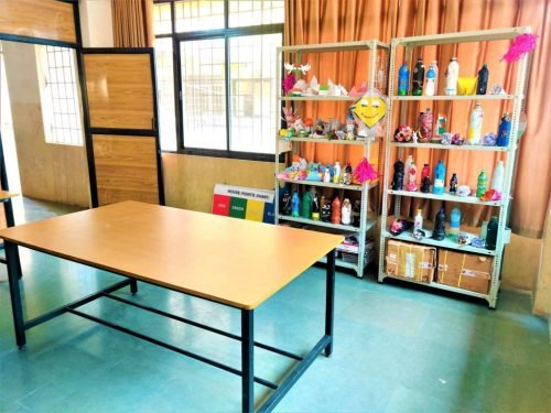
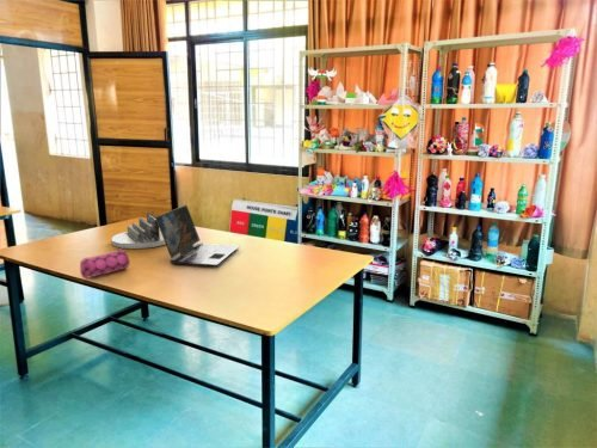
+ laptop (197, 234)
+ desk organizer (142, 228)
+ pencil case (104, 263)
